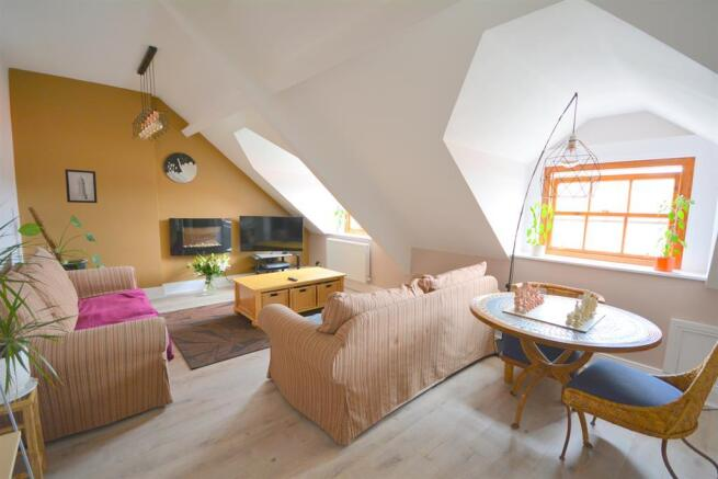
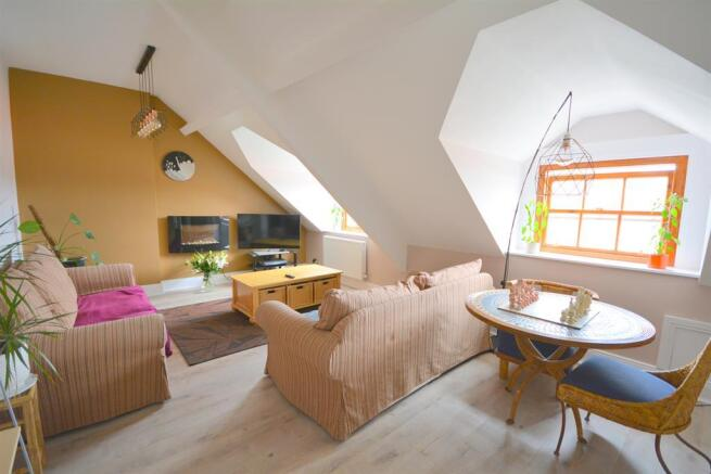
- wall art (81, 186)
